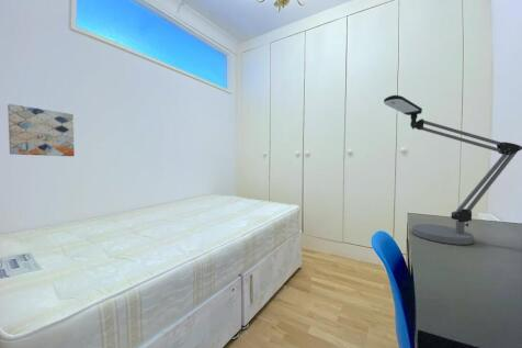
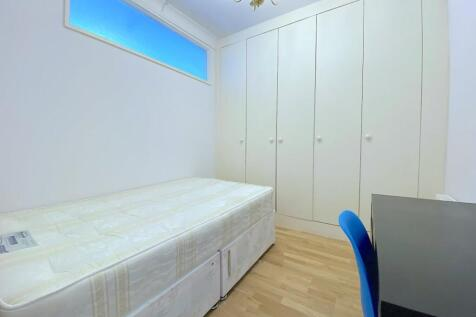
- desk lamp (470, 192)
- wall art (44, 132)
